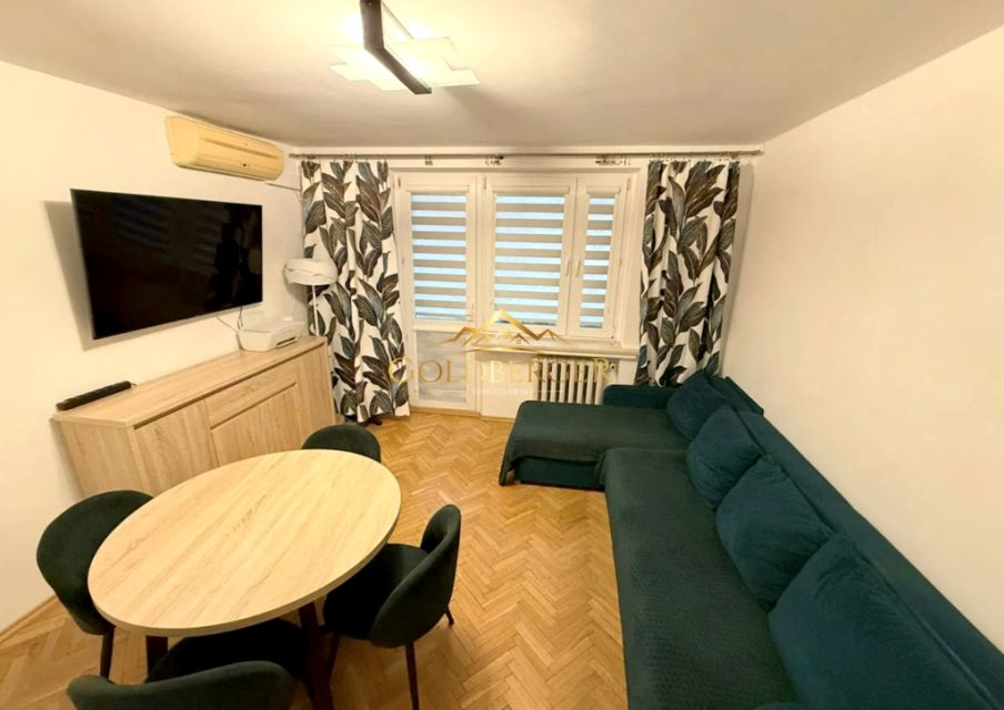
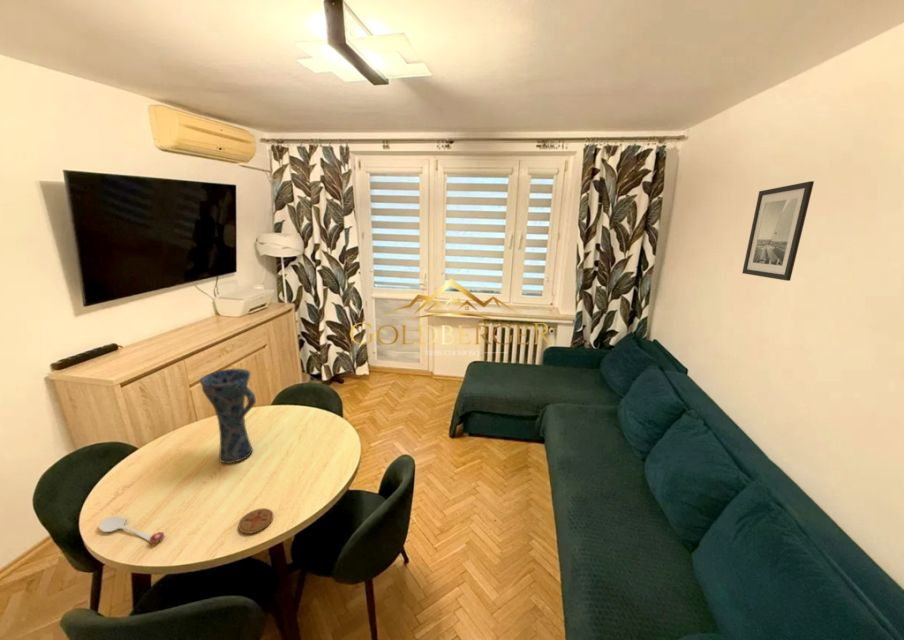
+ coaster (256, 520)
+ spoon (131, 529)
+ vase (231, 416)
+ wall art (773, 232)
